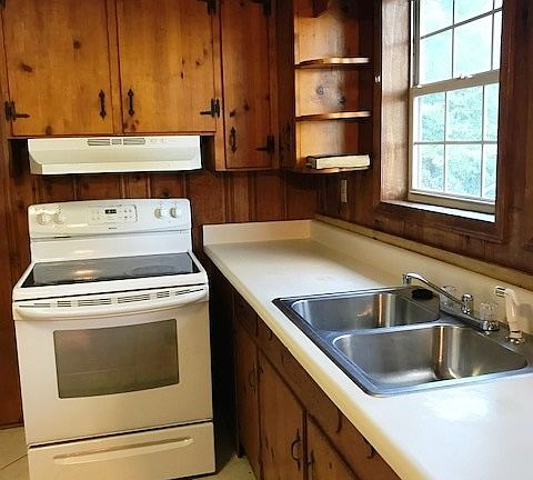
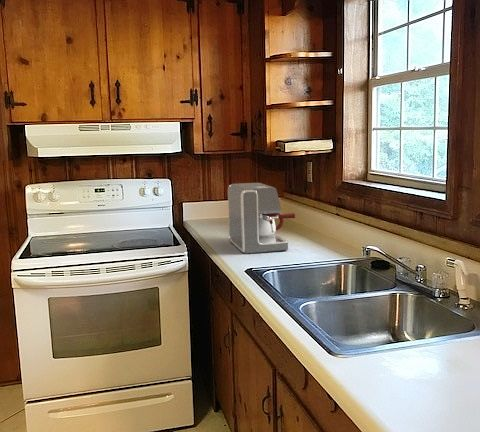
+ coffee maker (255, 216)
